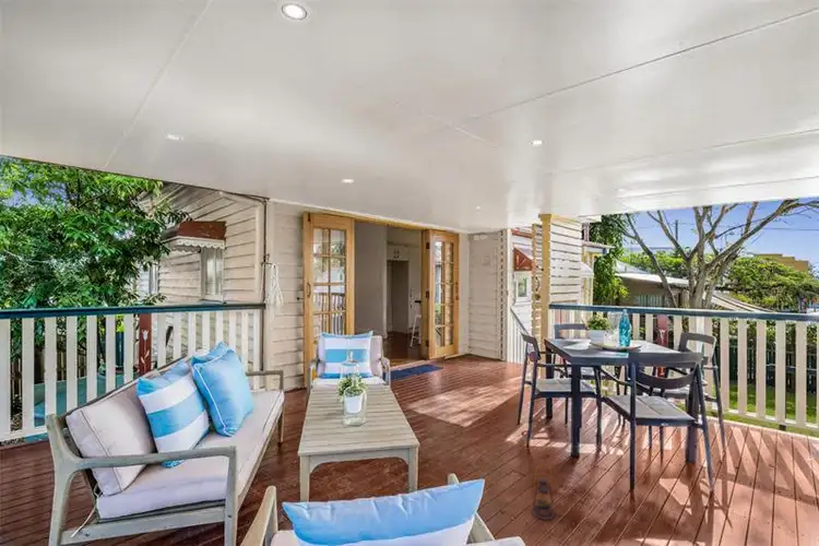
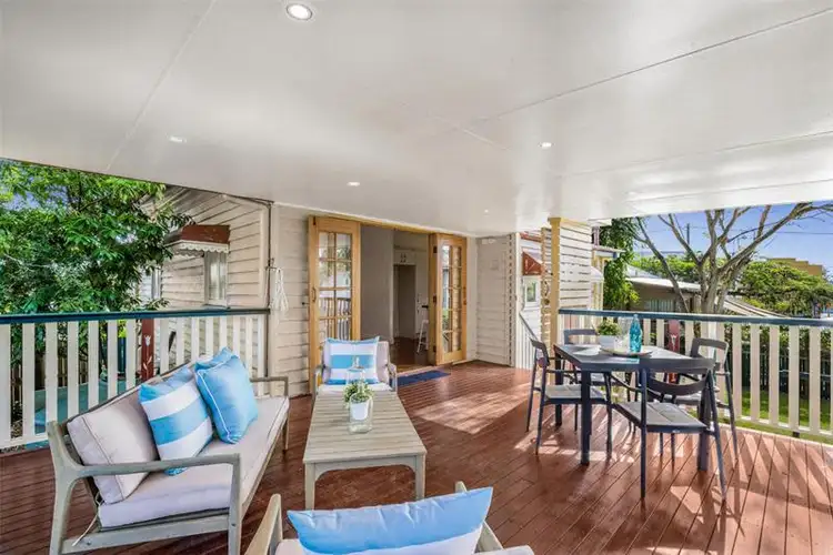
- lantern (543, 488)
